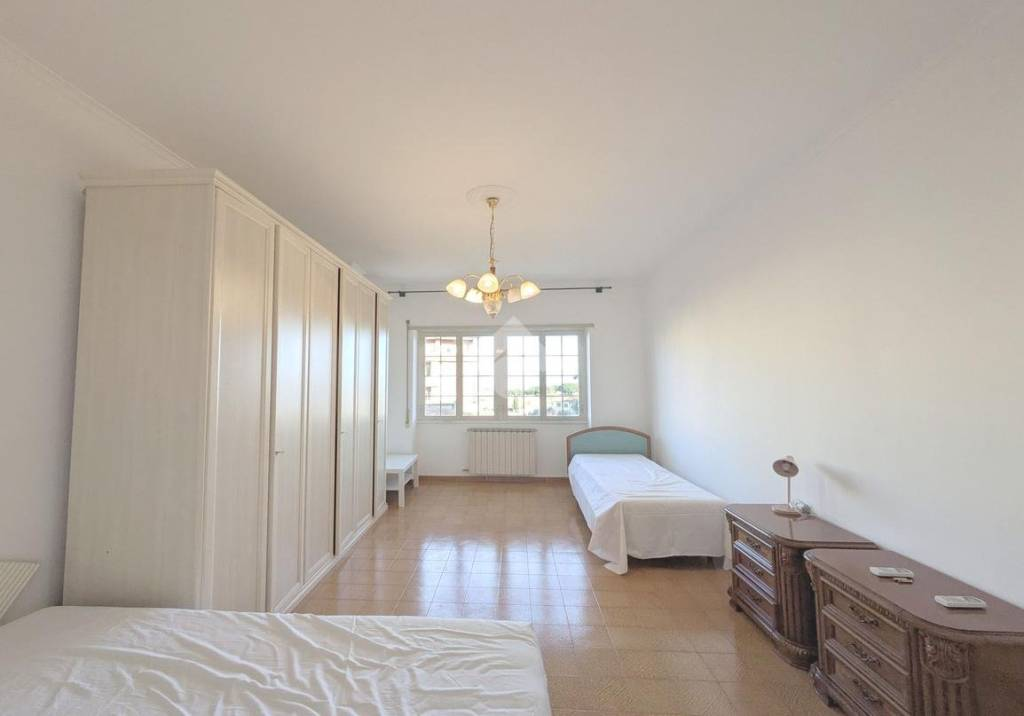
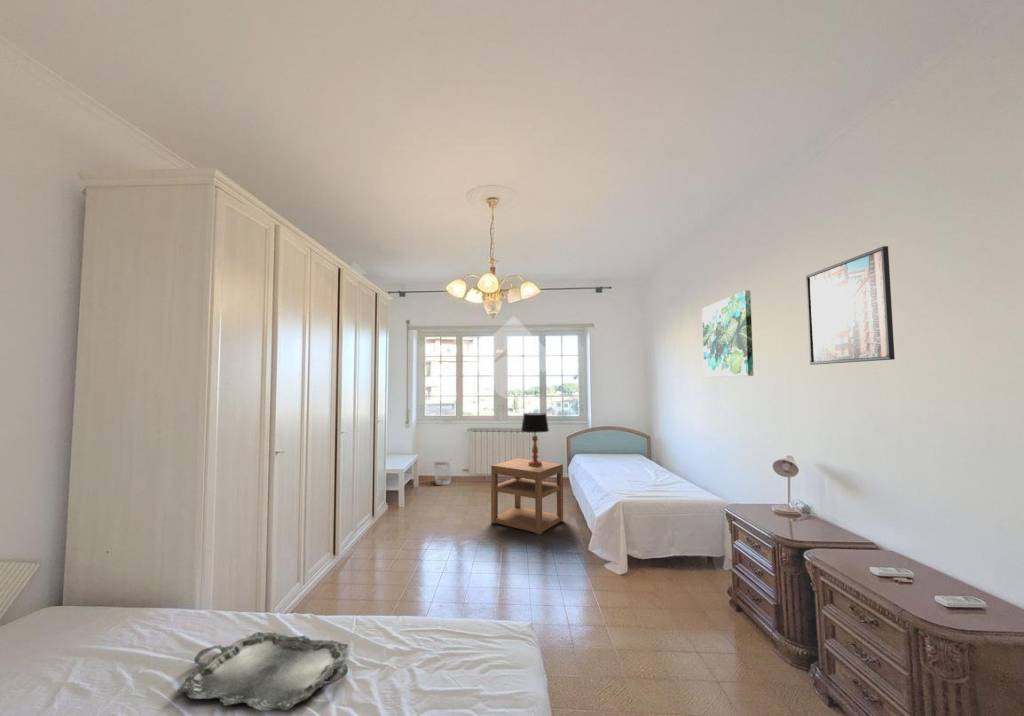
+ nightstand (527, 493)
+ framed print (844, 312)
+ wall art (725, 338)
+ serving tray (269, 666)
+ table lamp (534, 439)
+ wastebasket (443, 471)
